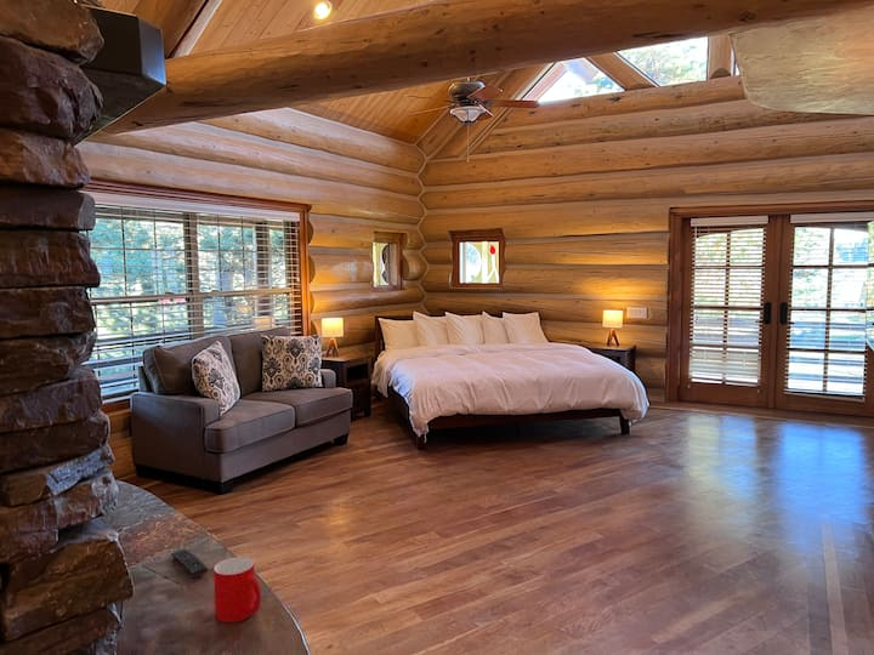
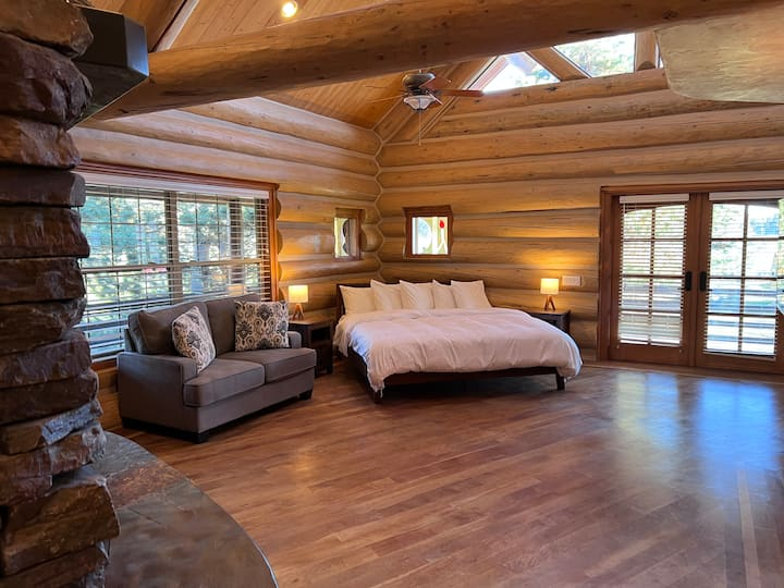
- cup (239, 591)
- remote control (187, 560)
